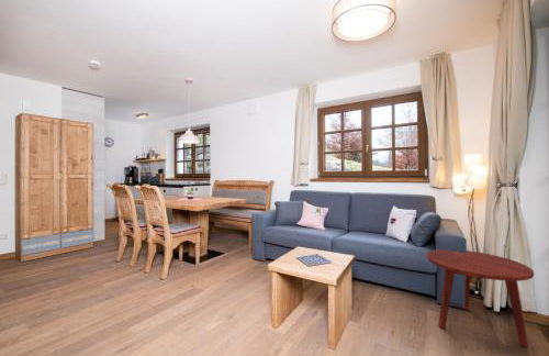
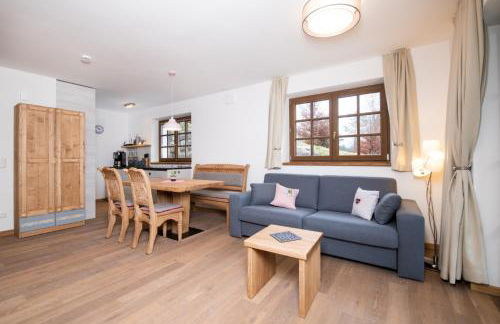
- side table (469, 293)
